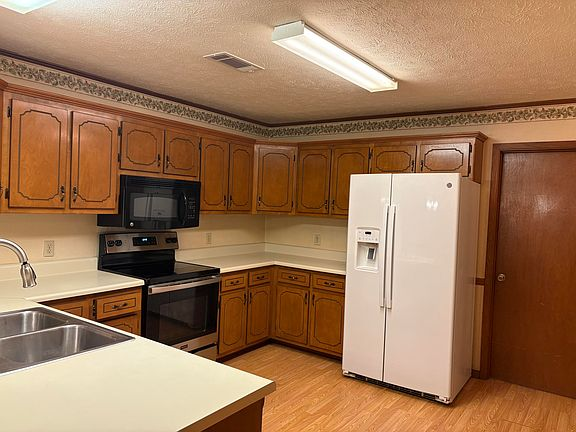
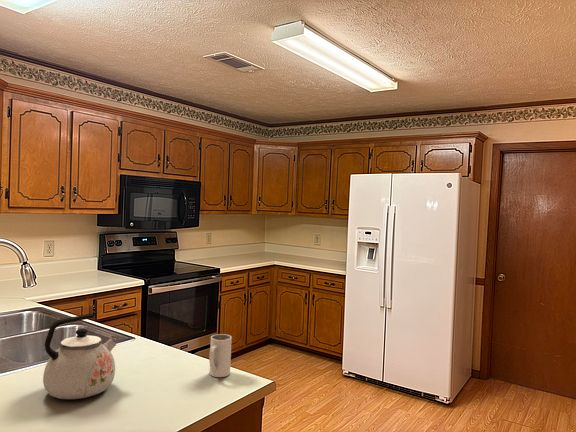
+ kettle (81, 352)
+ mug (218, 356)
